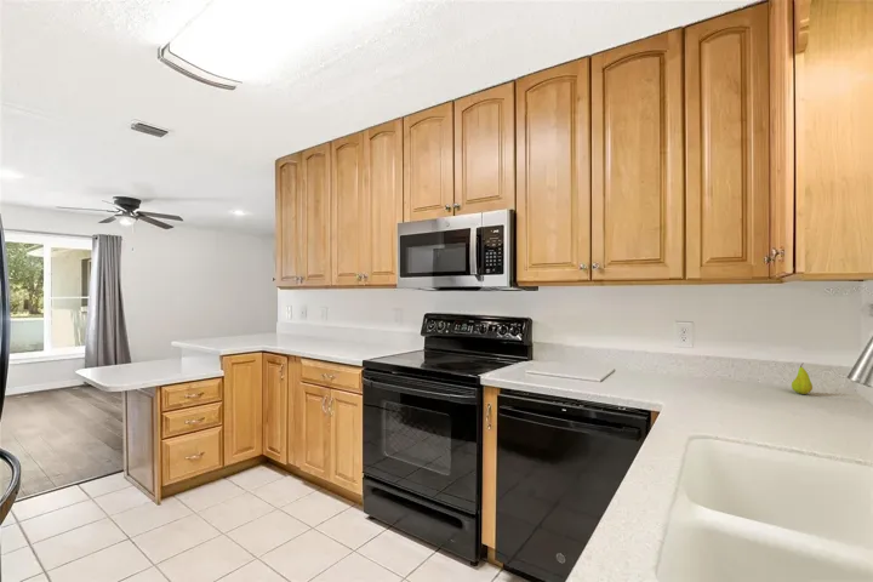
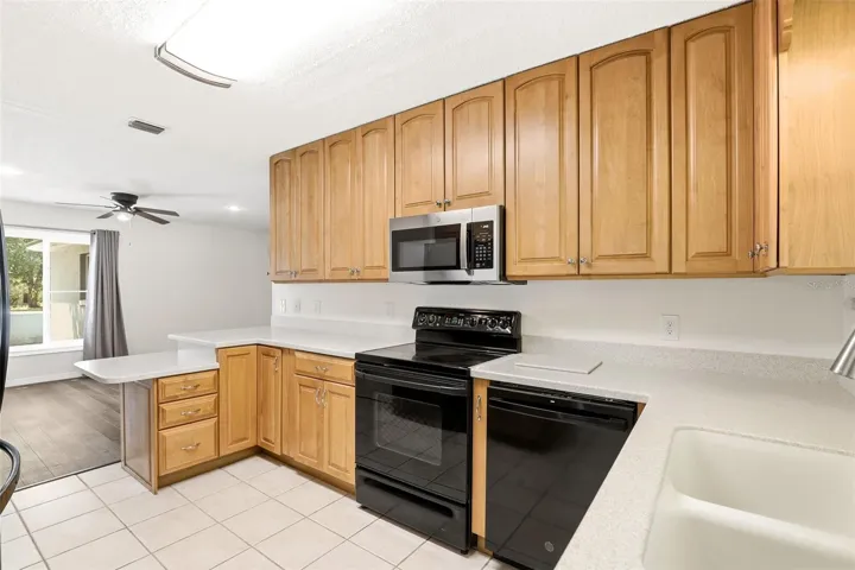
- fruit (801, 377)
